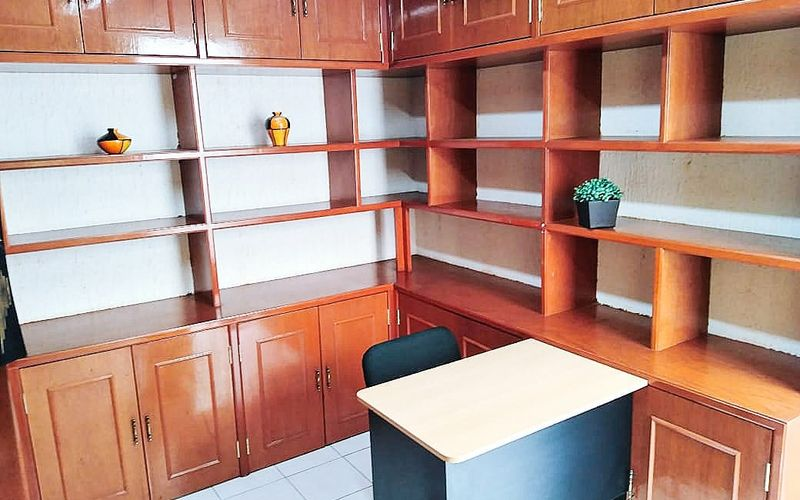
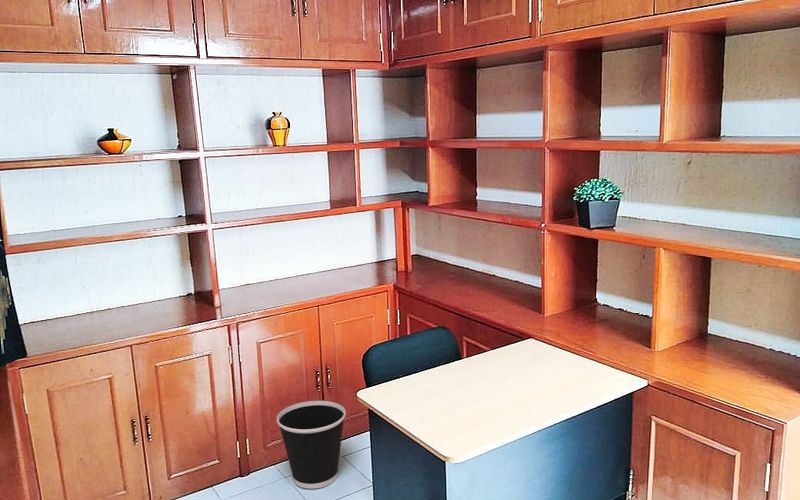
+ wastebasket (313, 445)
